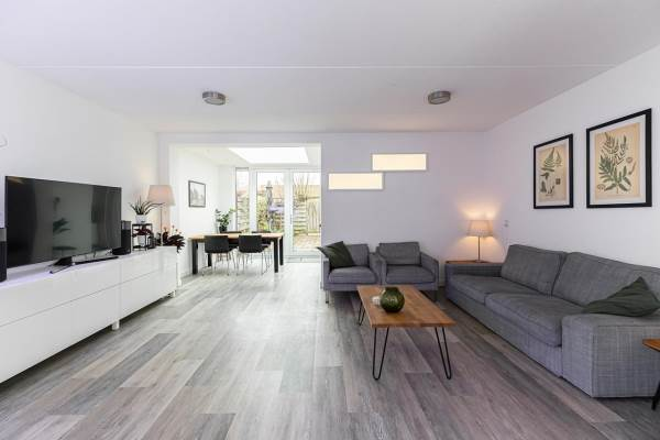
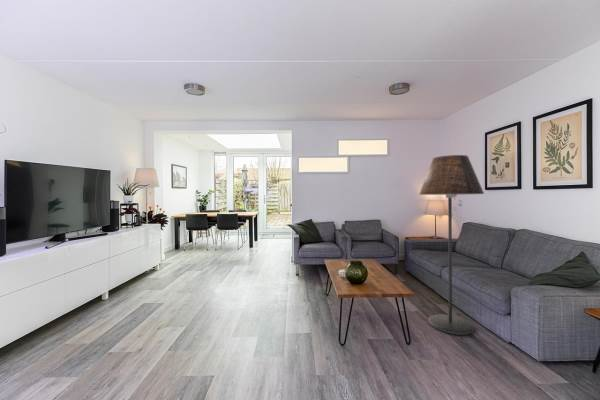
+ floor lamp (450, 241)
